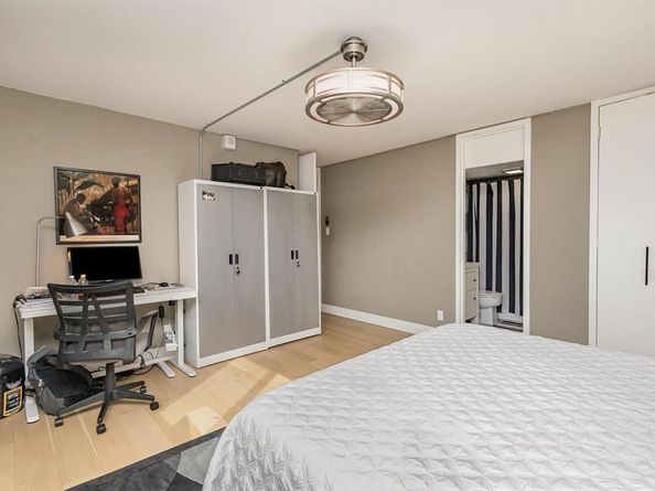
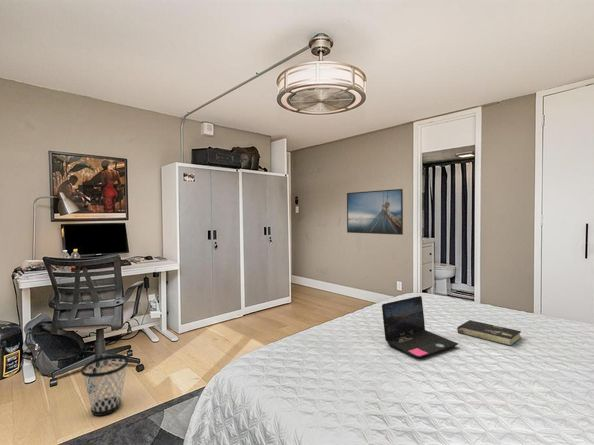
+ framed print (372, 212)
+ laptop (419, 324)
+ wastebasket (104, 386)
+ book (488, 331)
